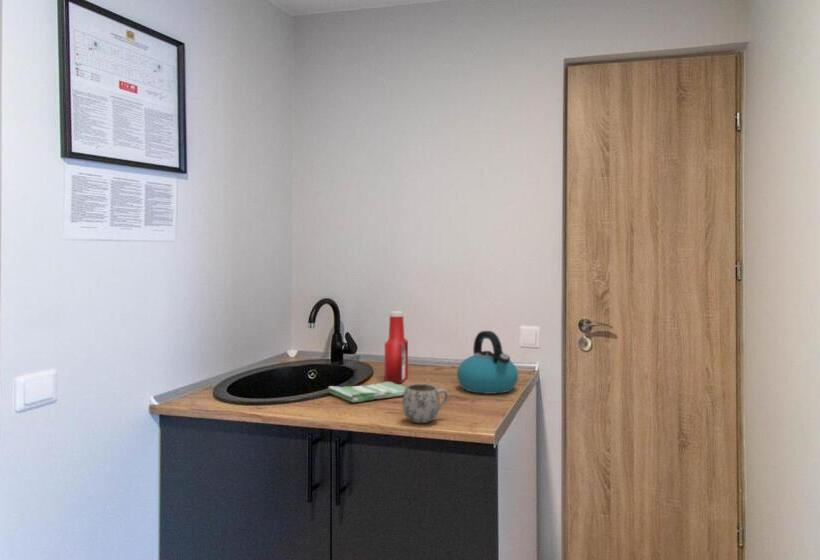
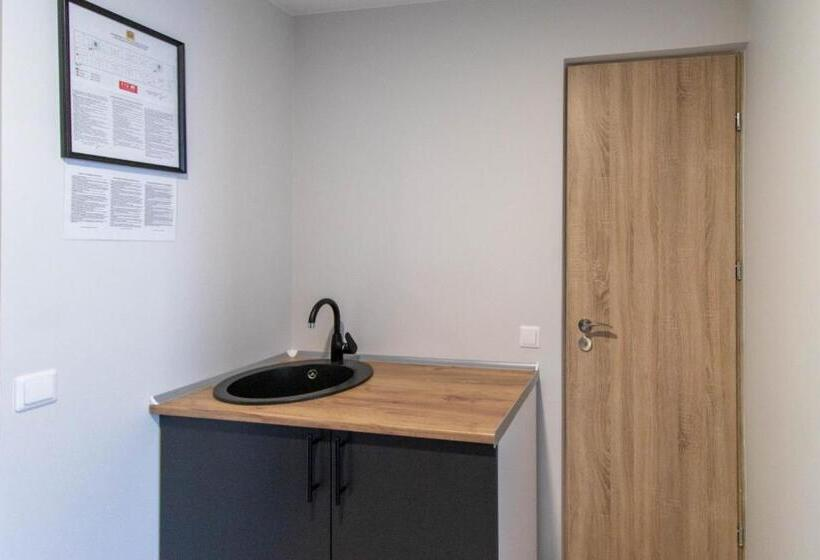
- soap bottle (396, 345)
- mug (426, 403)
- kettle (489, 360)
- dish towel (370, 390)
